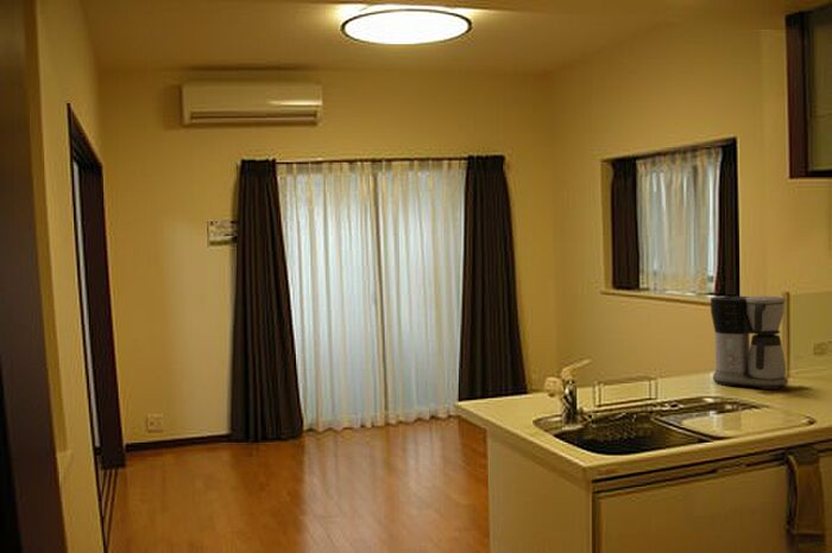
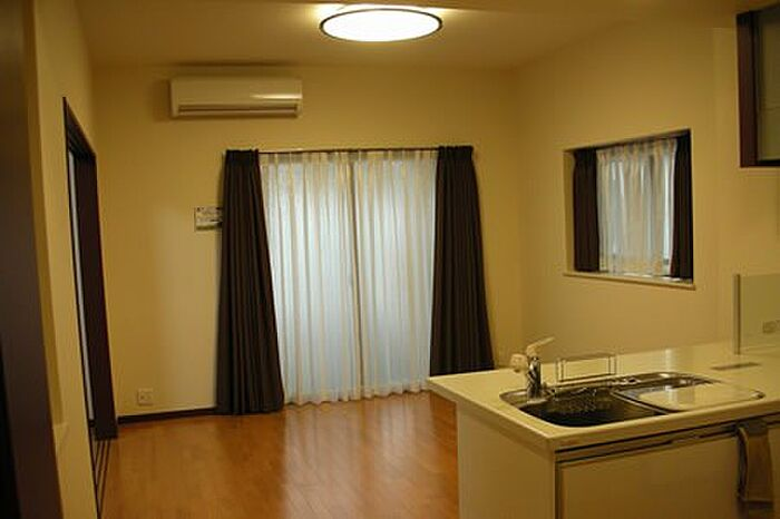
- coffee maker (746, 341)
